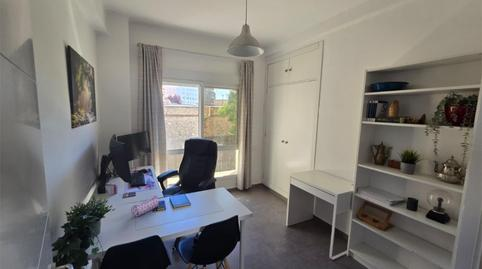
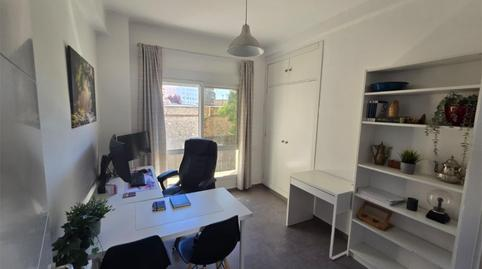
- pencil case (145, 205)
